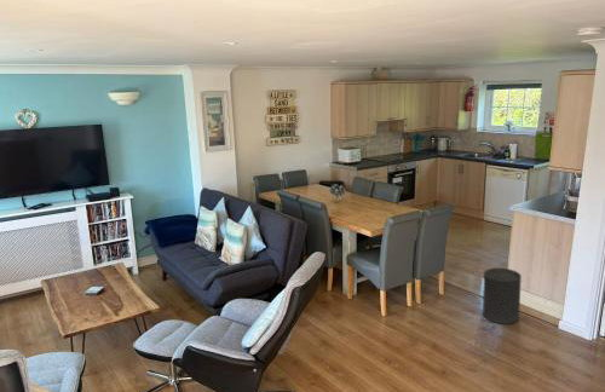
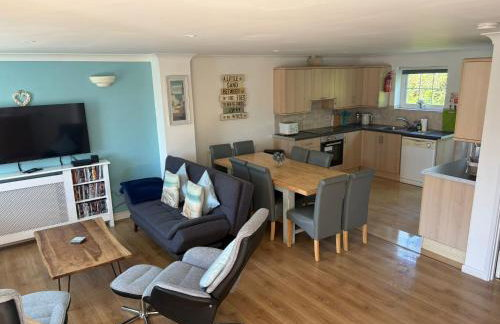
- trash can (501, 294)
